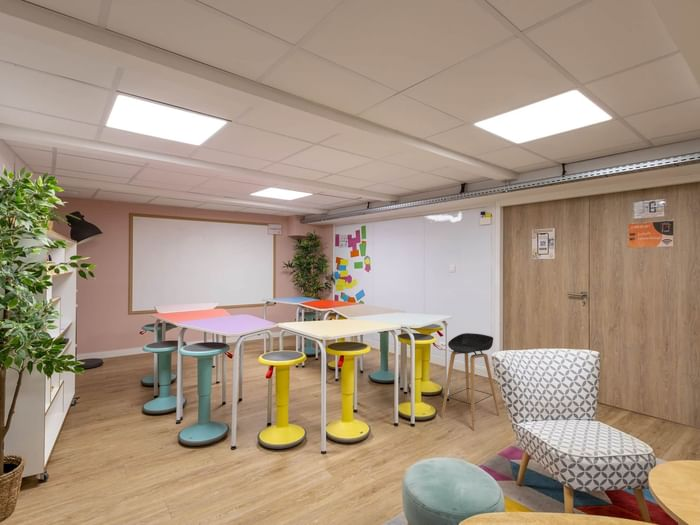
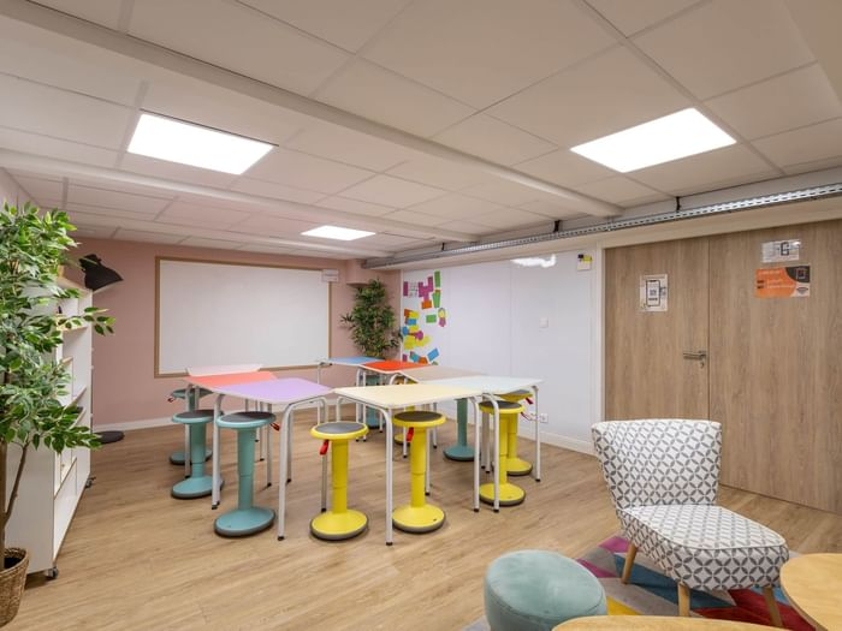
- stool (471, 376)
